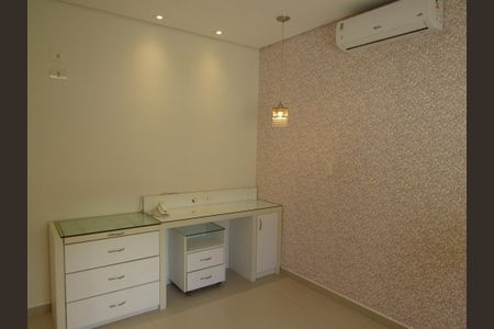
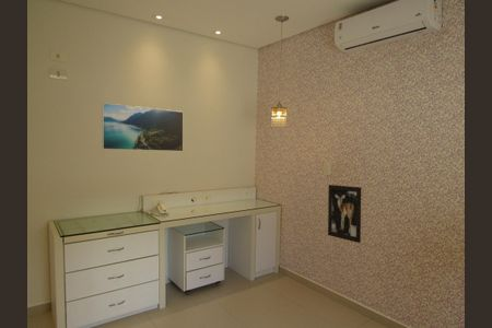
+ wall art (343, 212)
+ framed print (145, 129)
